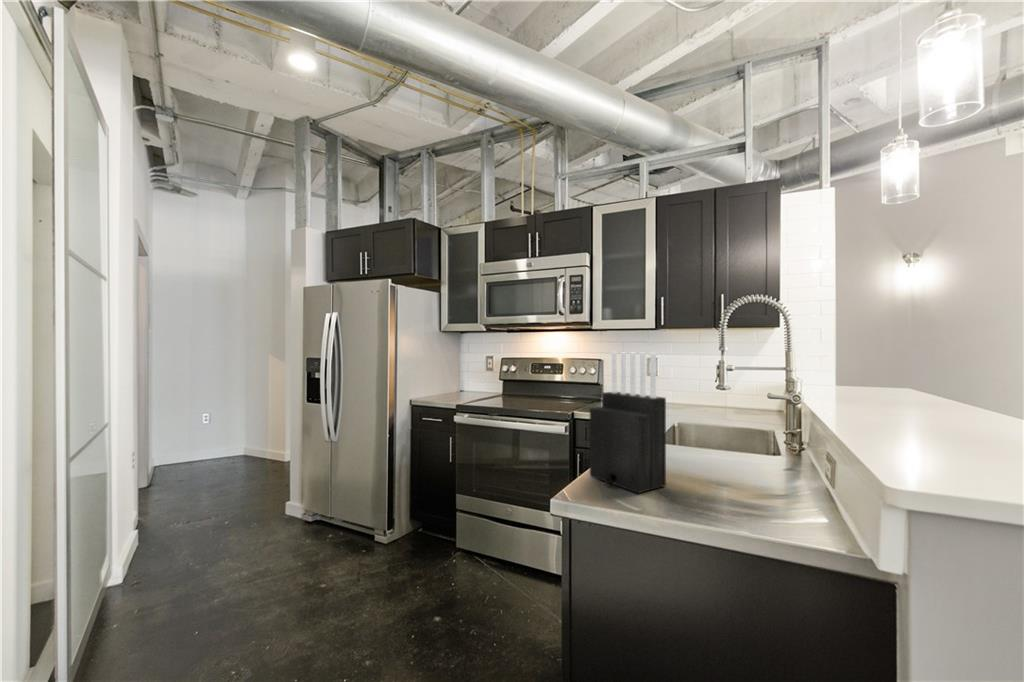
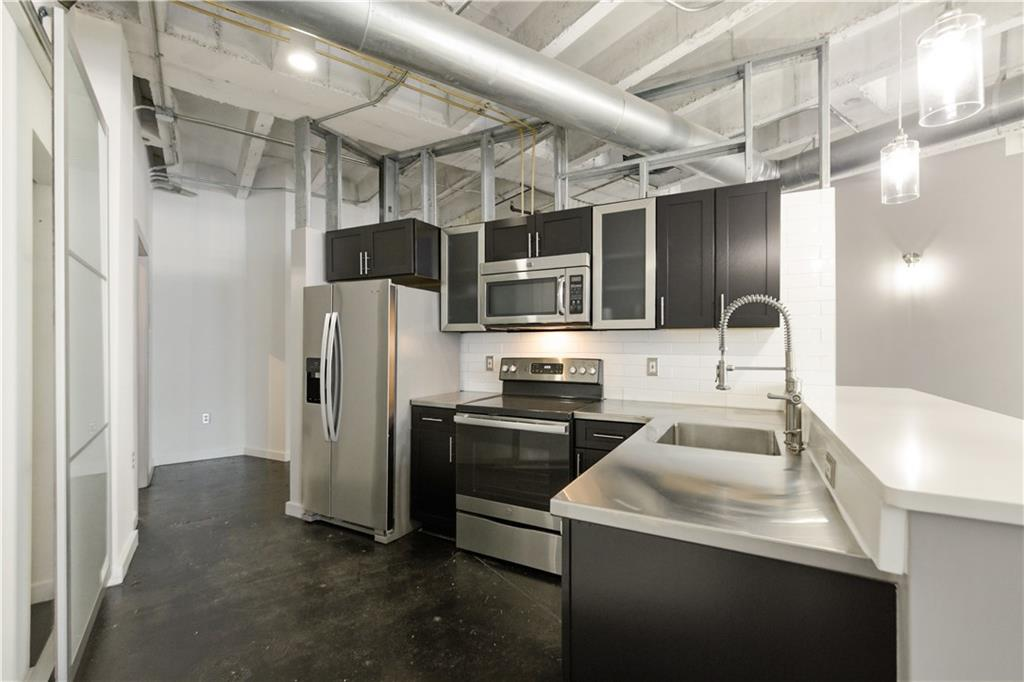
- knife block (623, 417)
